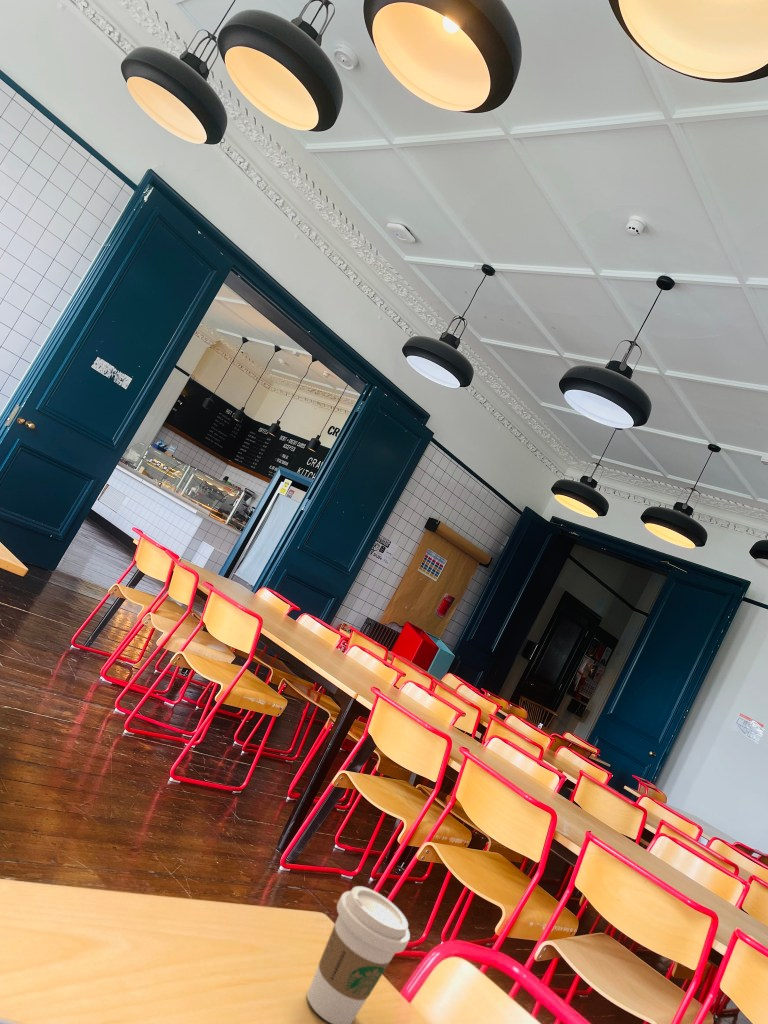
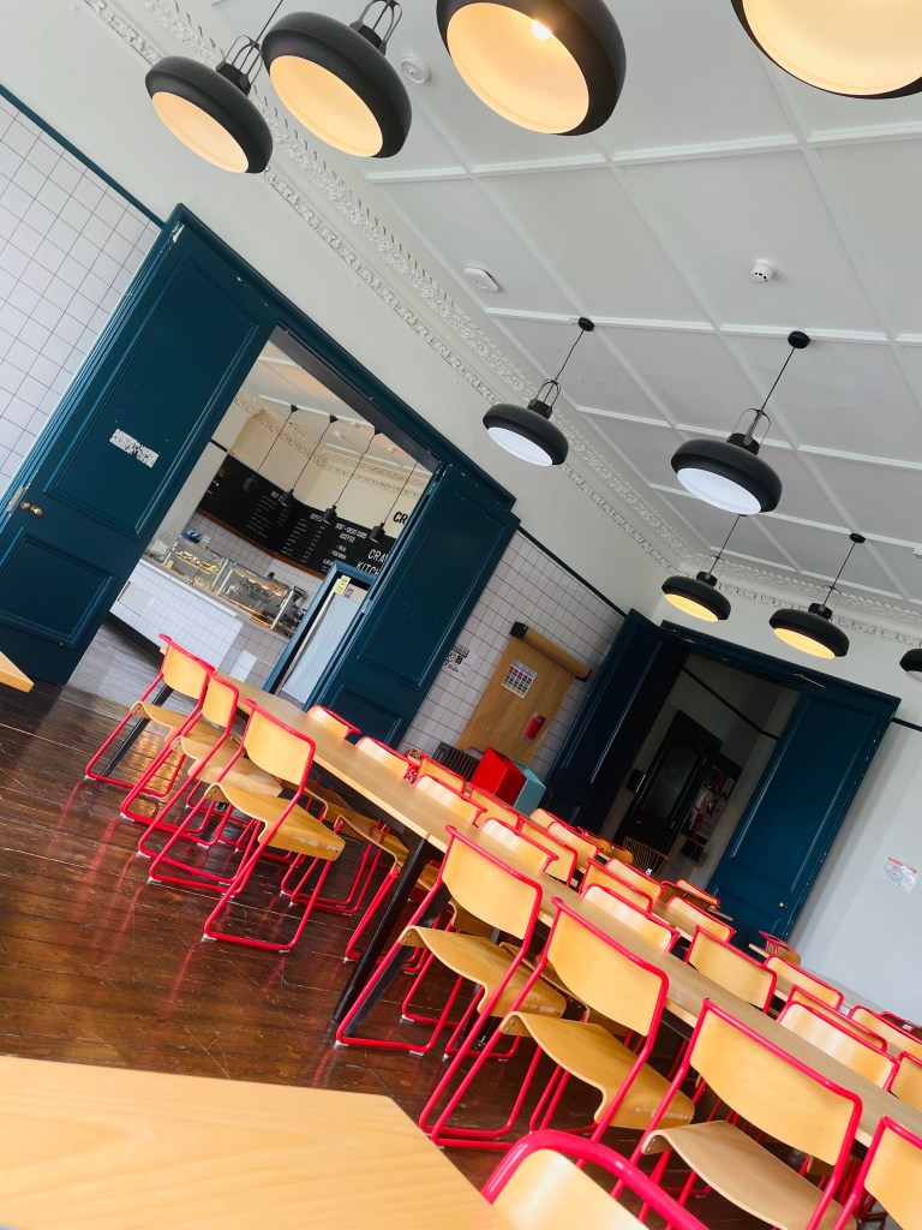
- coffee cup (355, 956)
